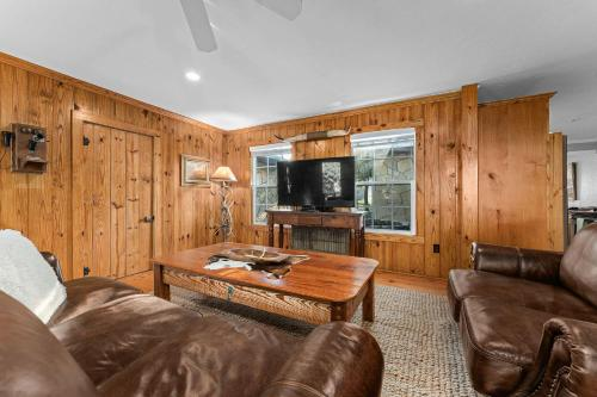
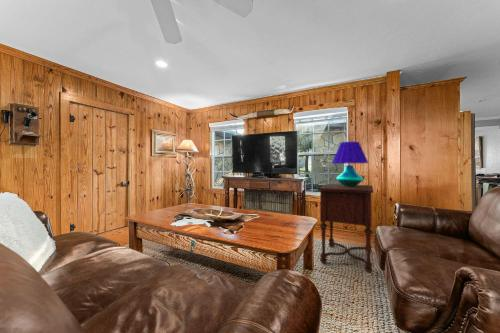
+ side table (347, 221)
+ table lamp (349, 164)
